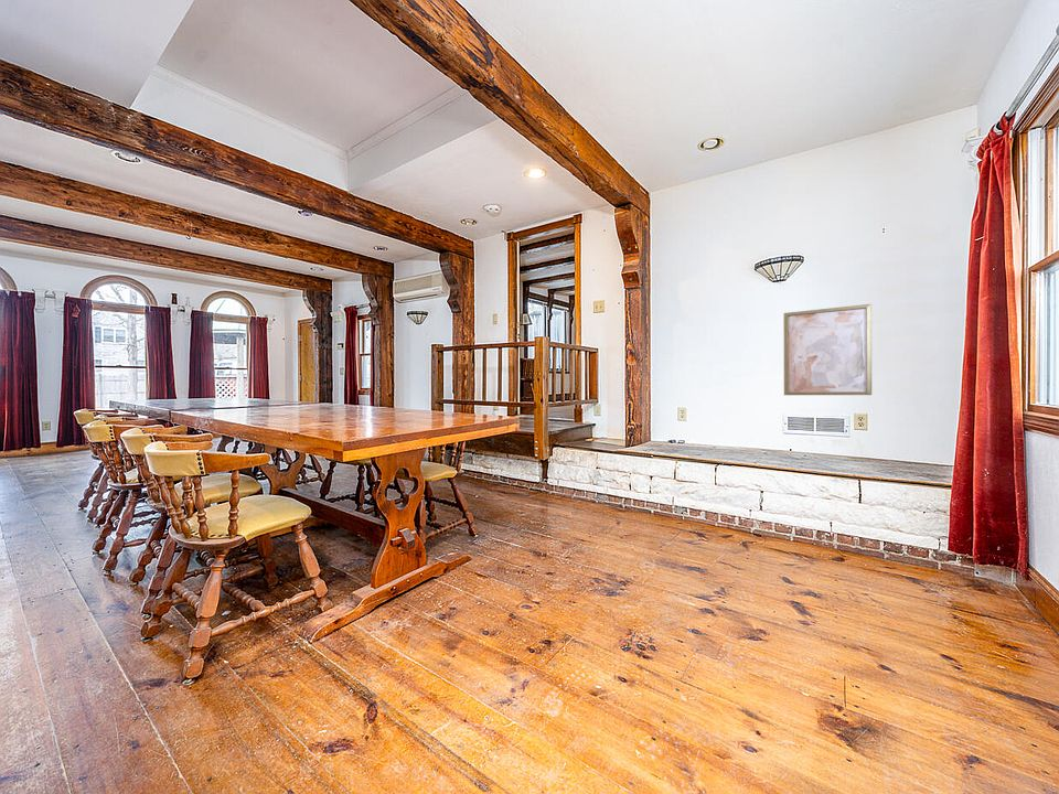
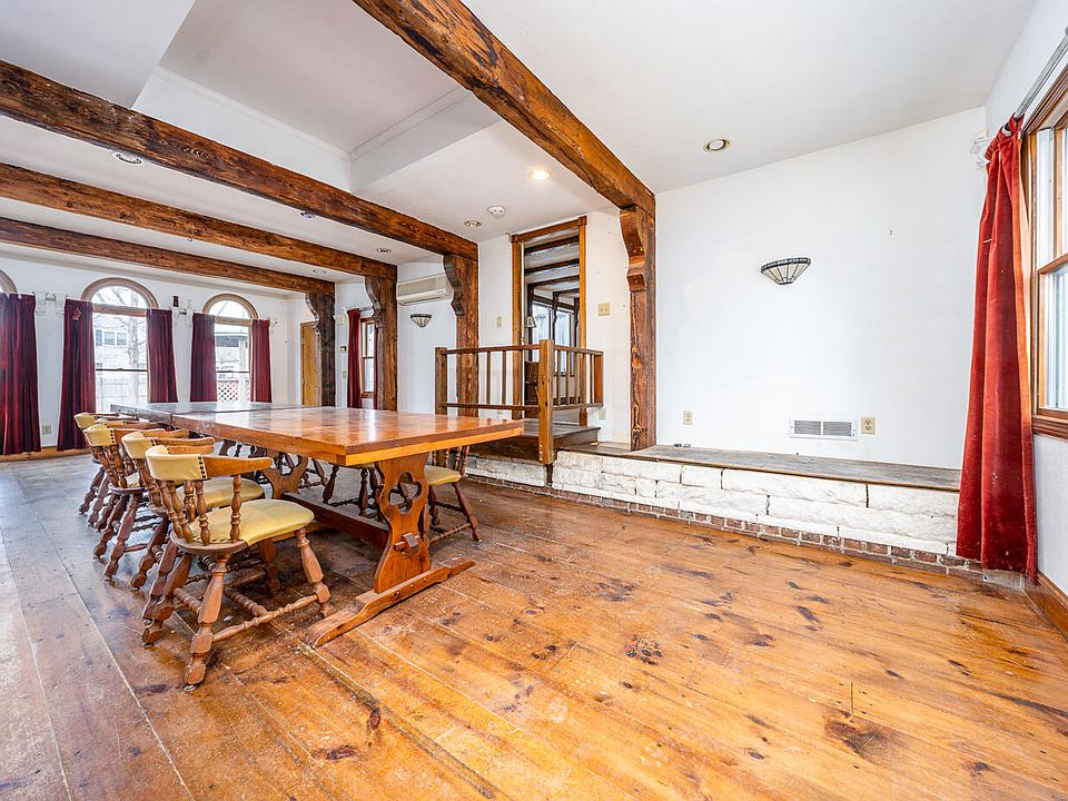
- wall art (825, 352)
